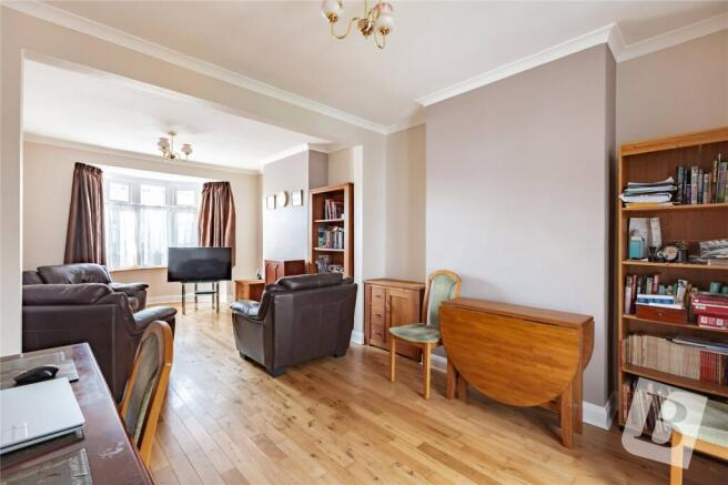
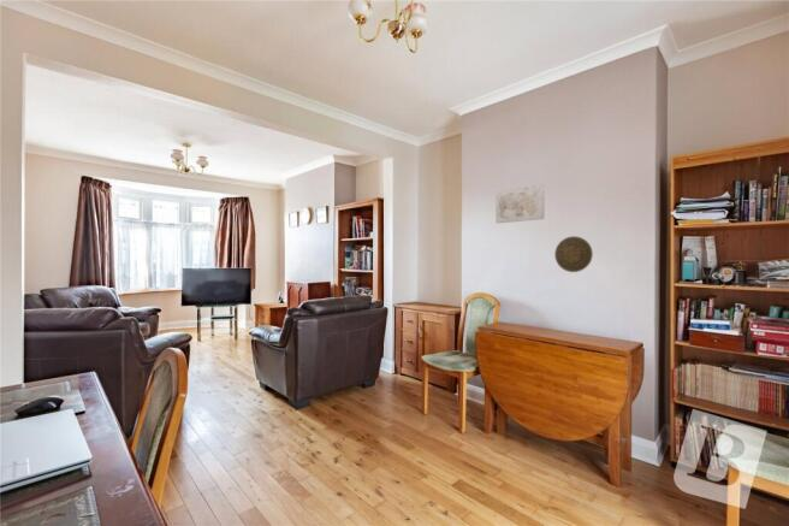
+ wall art (518, 205)
+ decorative plate (573, 254)
